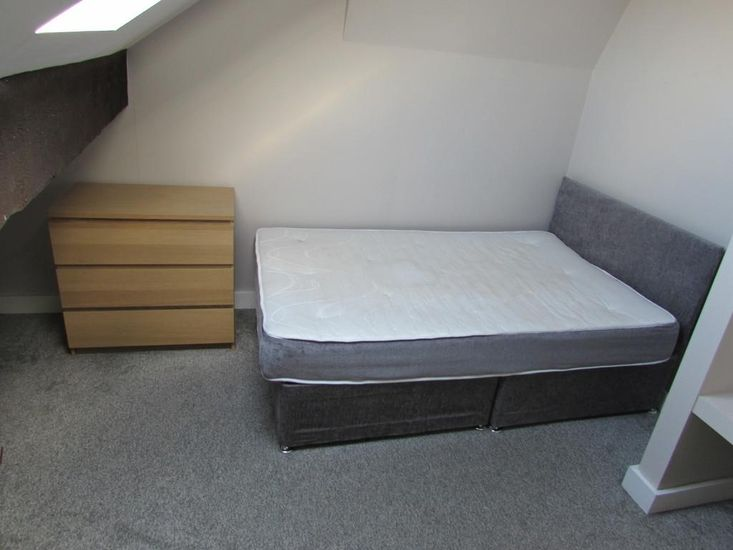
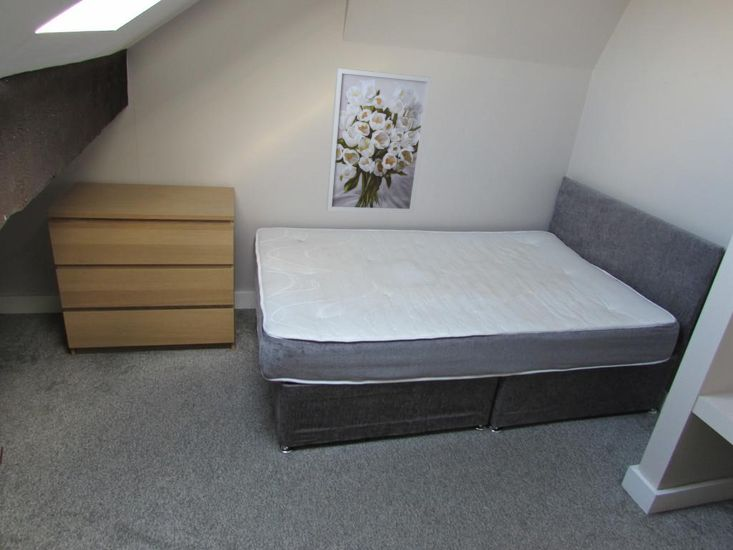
+ wall art (377, 145)
